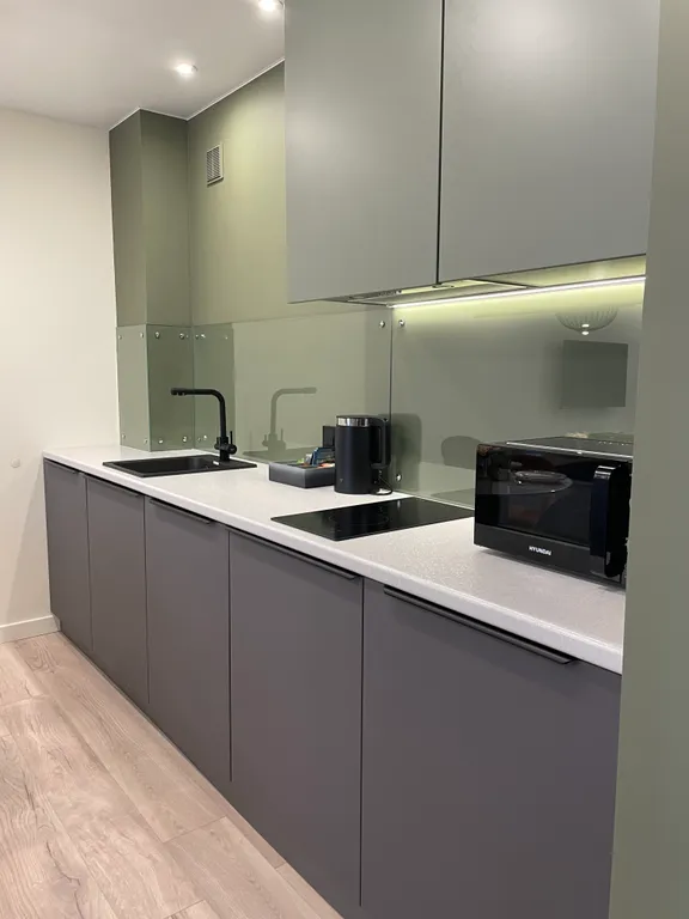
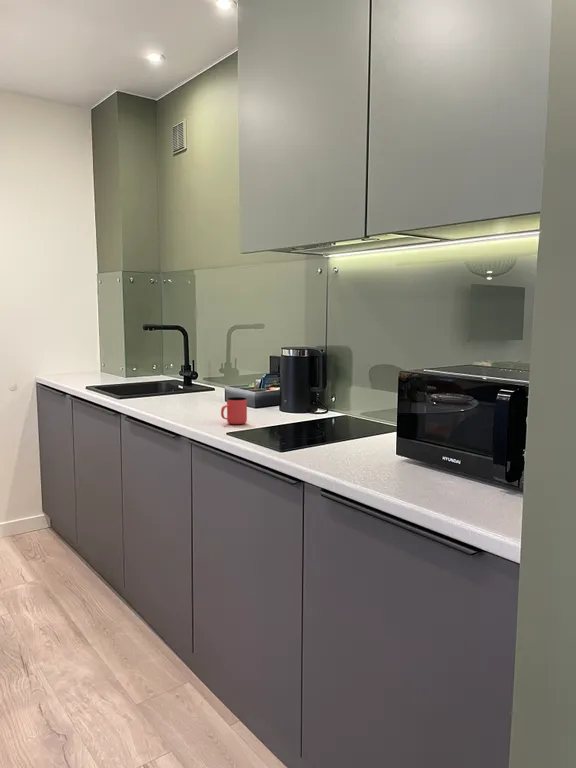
+ cup (233, 411)
